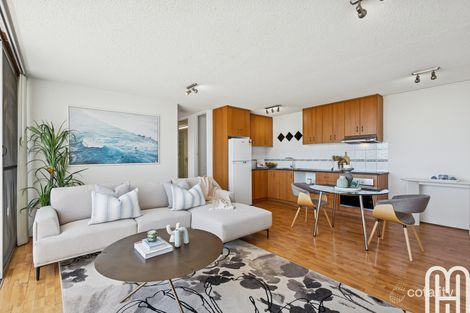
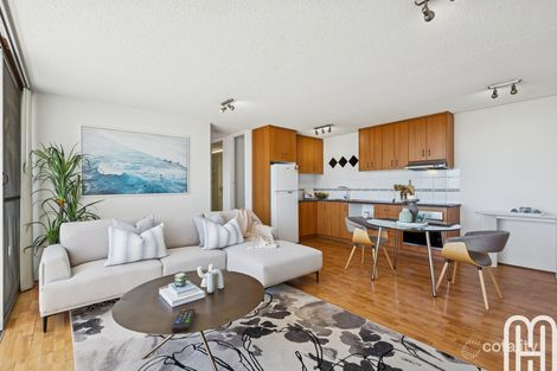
+ remote control (184, 319)
